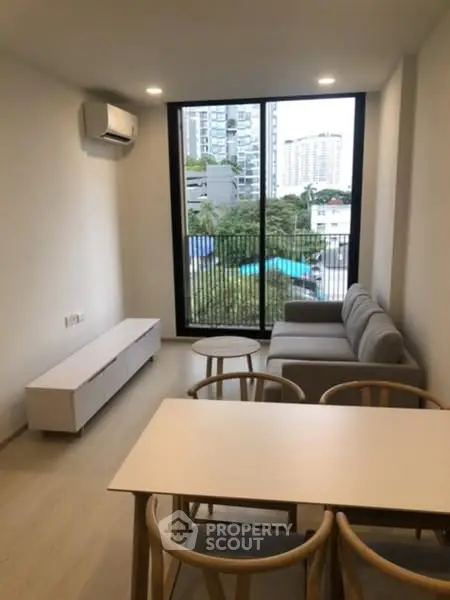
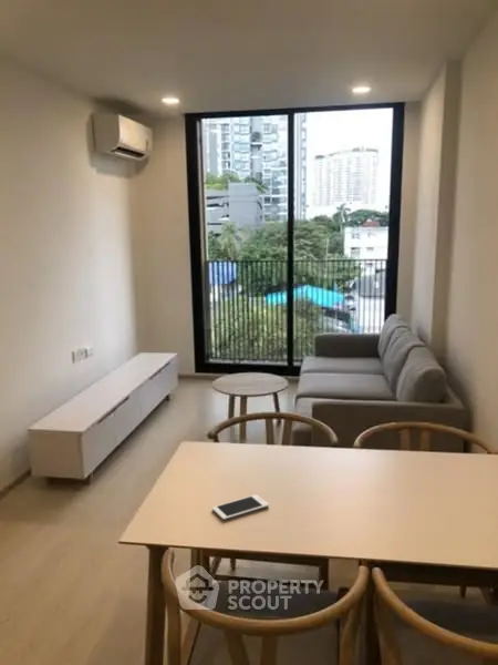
+ cell phone (240, 507)
